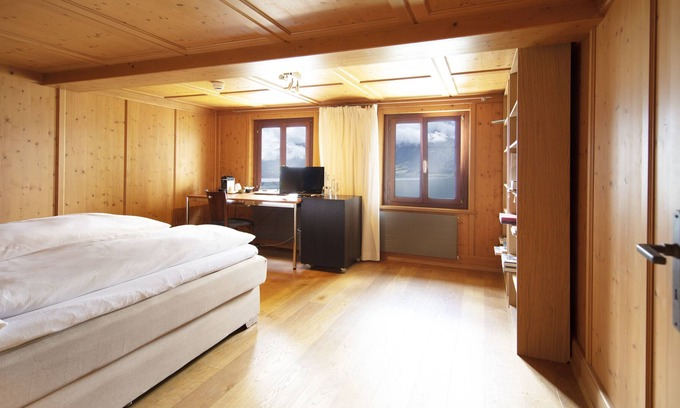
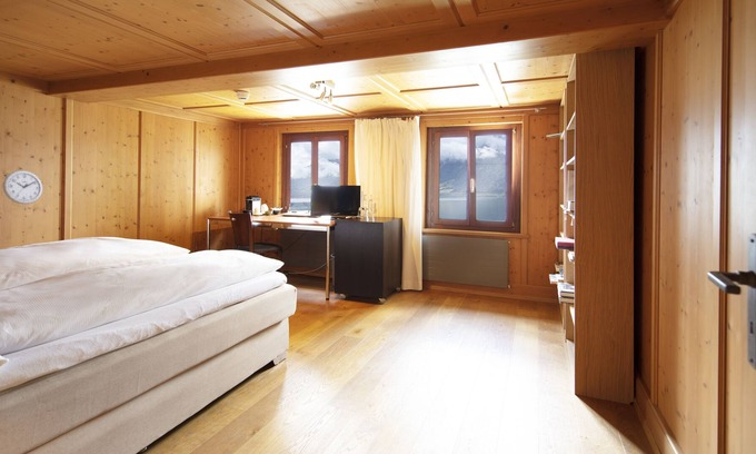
+ wall clock (23, 187)
